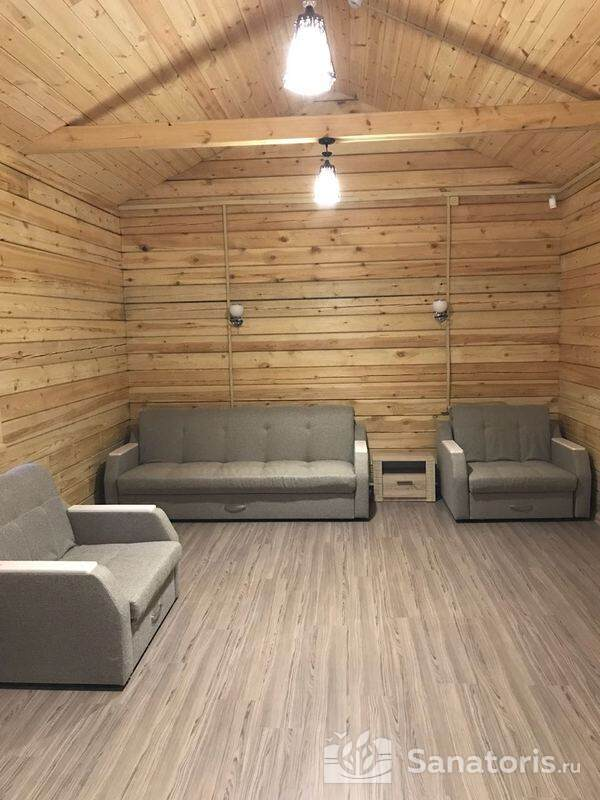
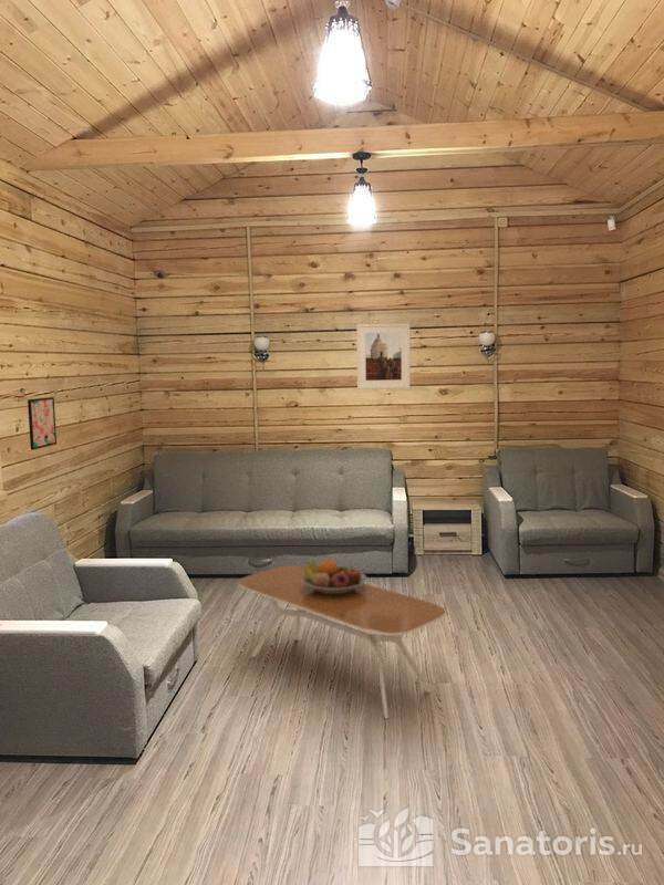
+ fruit bowl (334, 575)
+ coffee table (338, 628)
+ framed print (383, 356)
+ wall art (42, 423)
